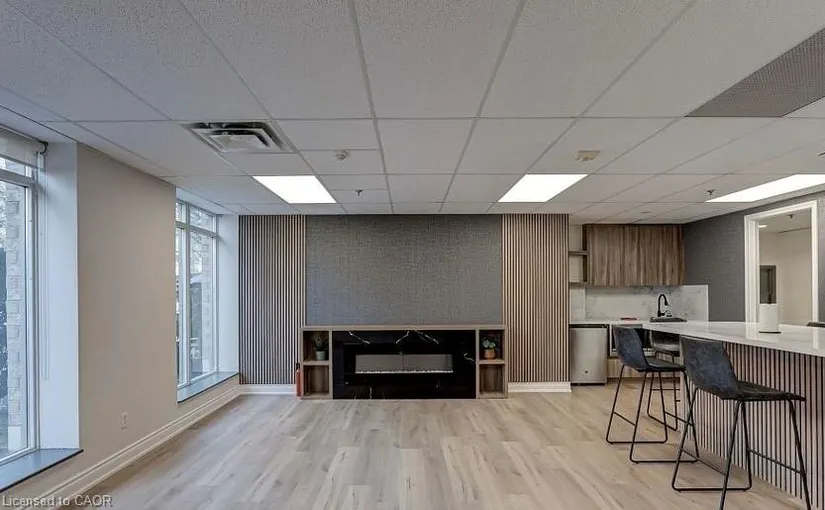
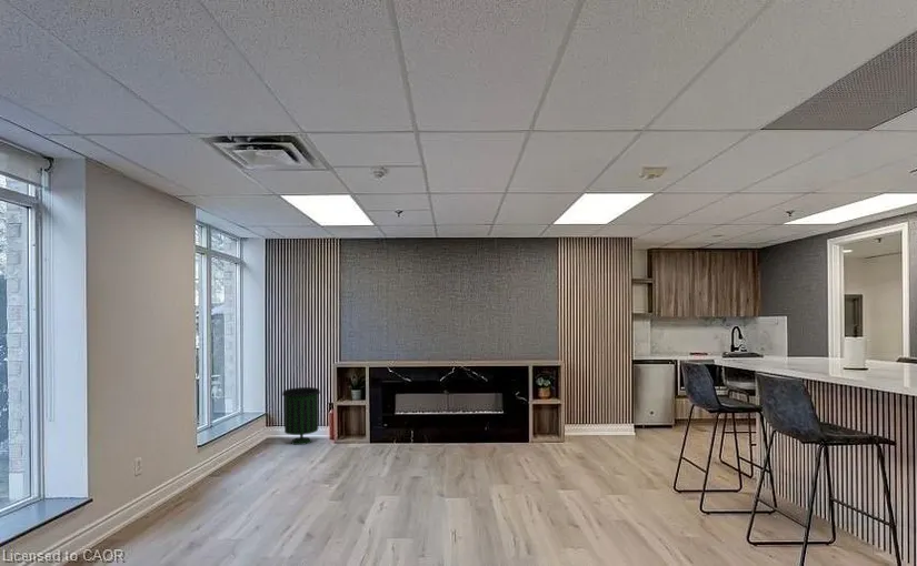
+ trash can (301, 416)
